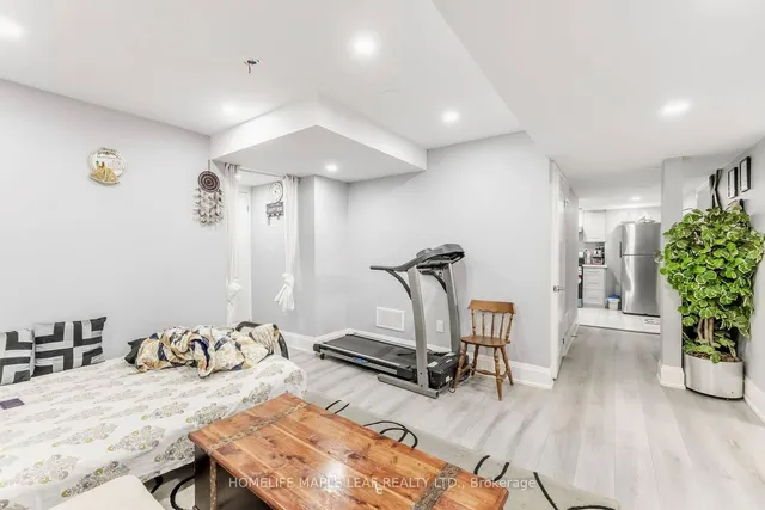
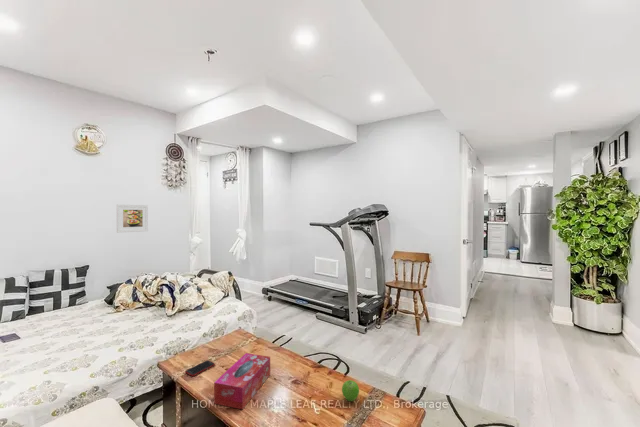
+ fruit (350, 390)
+ cell phone (200, 368)
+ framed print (132, 218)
+ tissue box (244, 378)
